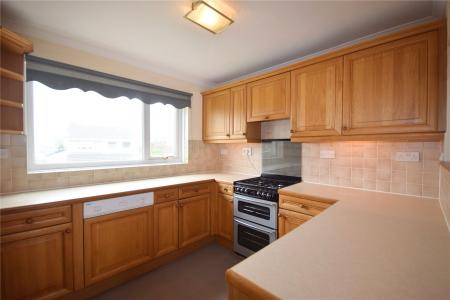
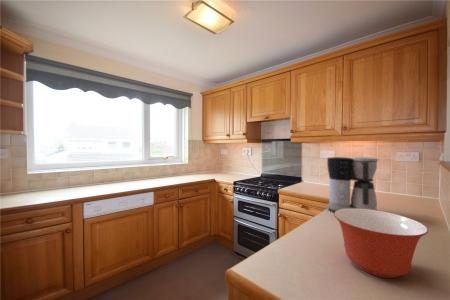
+ mixing bowl (375, 242)
+ coffee maker (353, 186)
